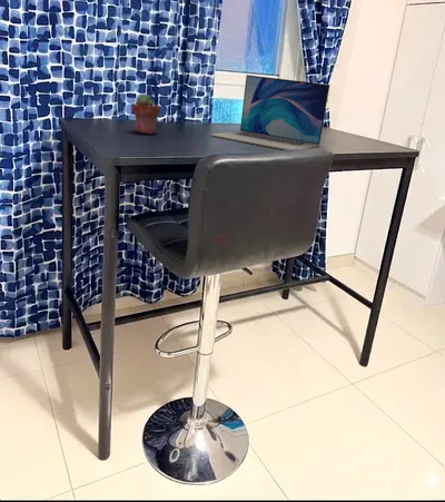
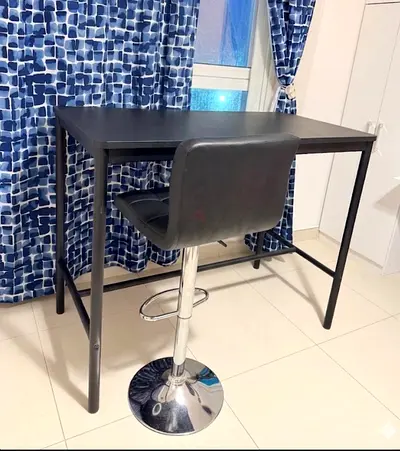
- laptop (269, 110)
- potted succulent (146, 112)
